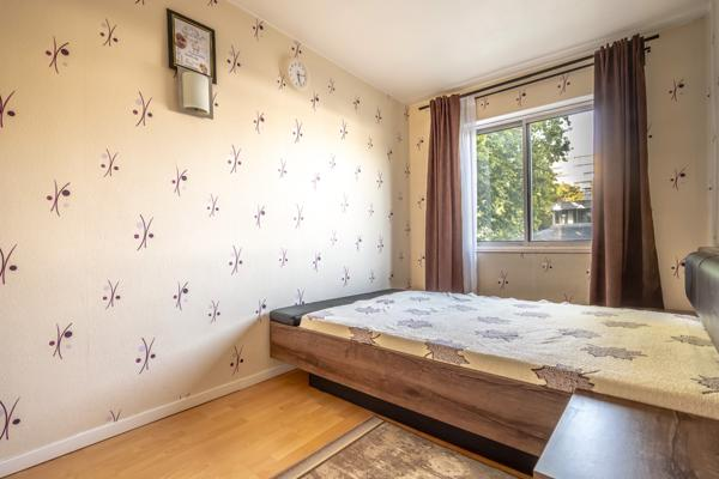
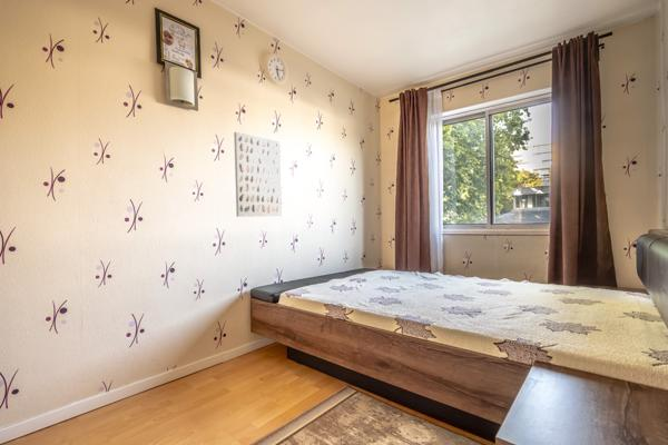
+ wall art (259, 176)
